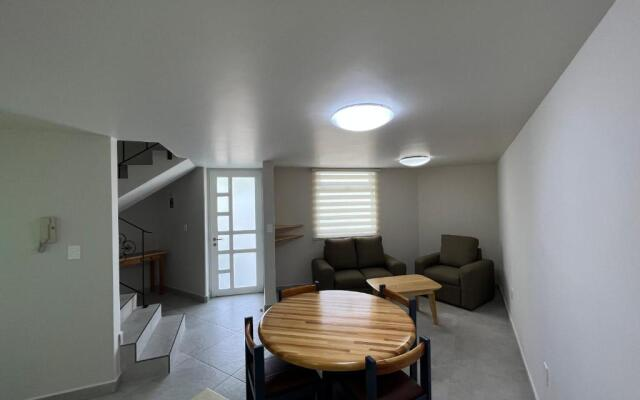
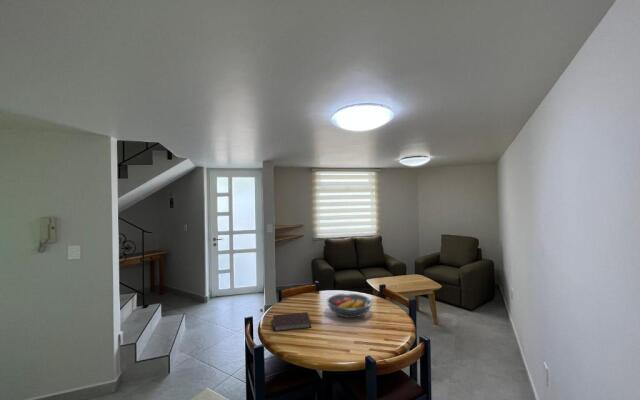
+ fruit bowl (349, 305)
+ notebook (291, 321)
